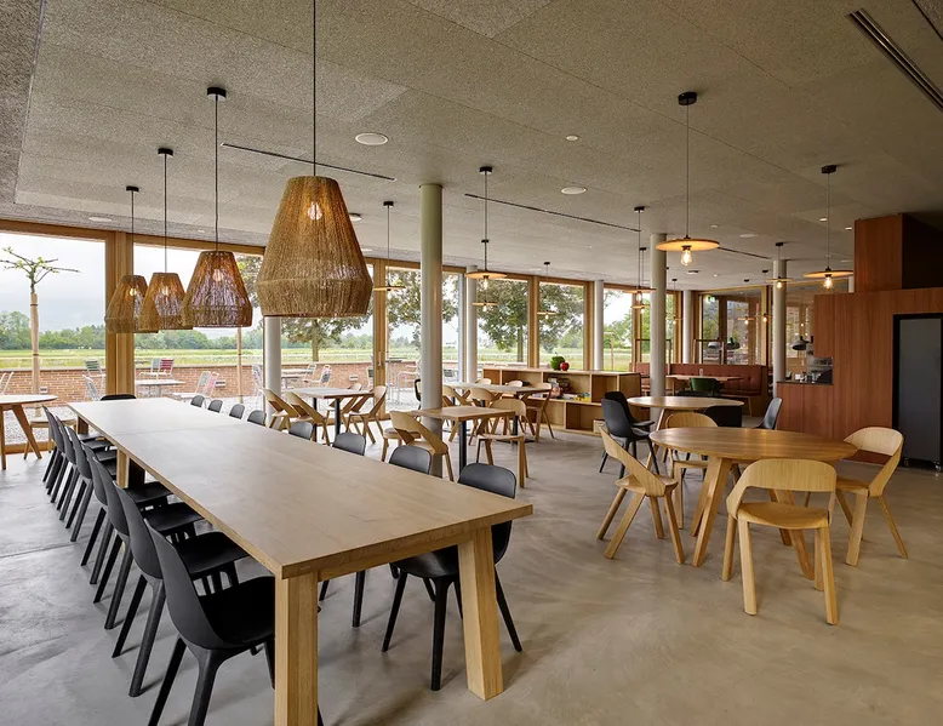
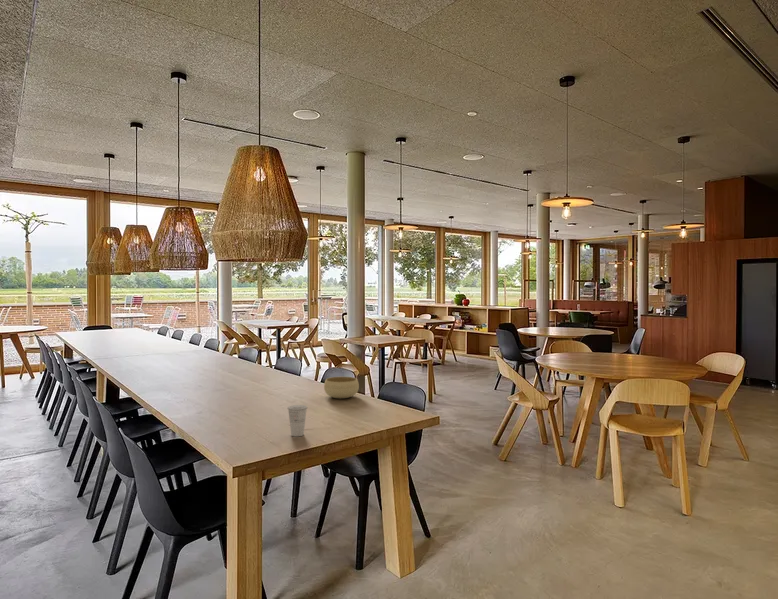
+ bowl (341, 387)
+ cup (297, 420)
